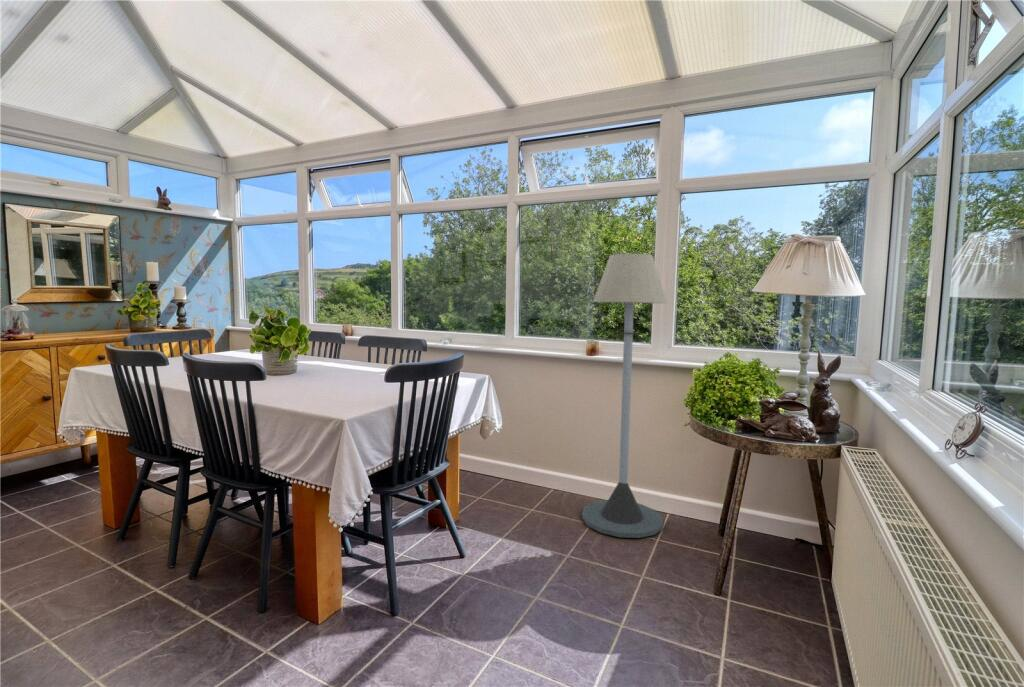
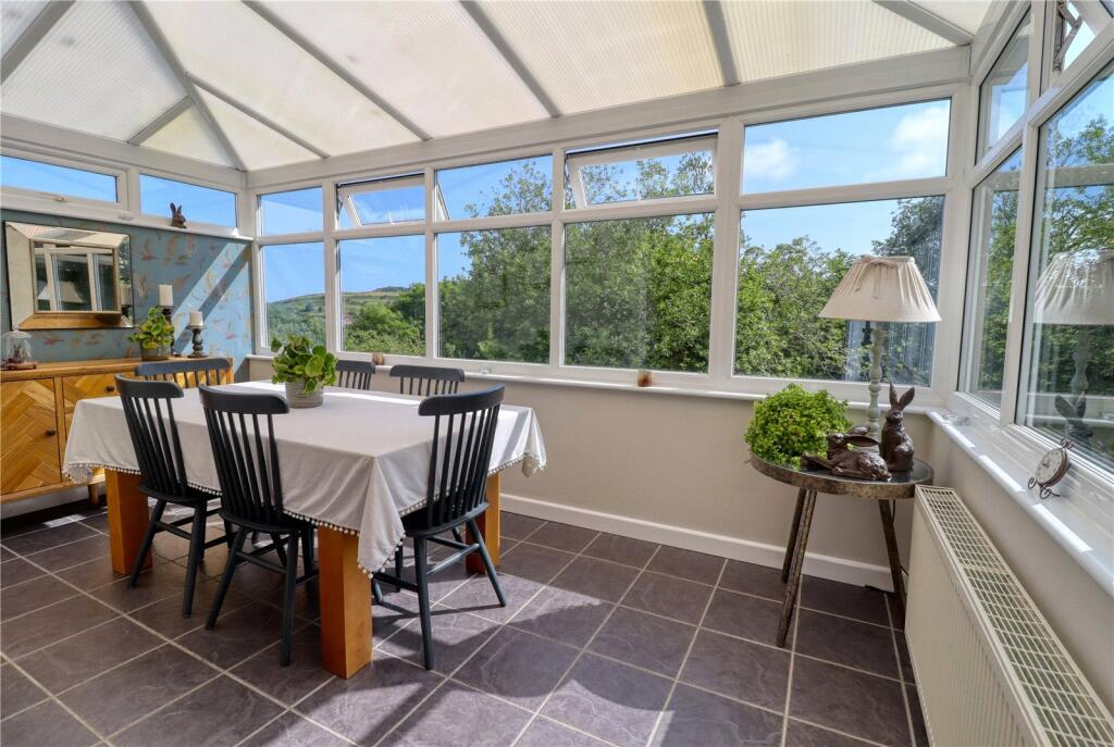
- floor lamp (626, 390)
